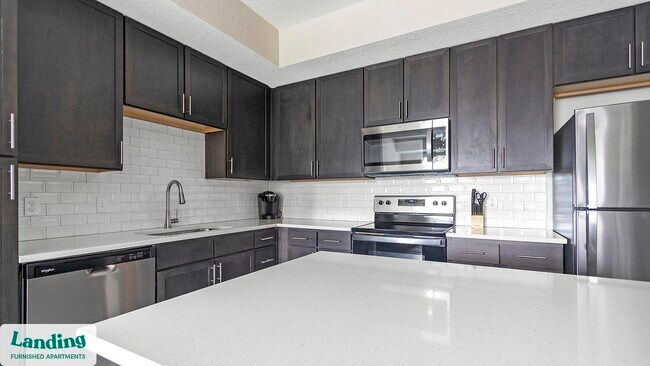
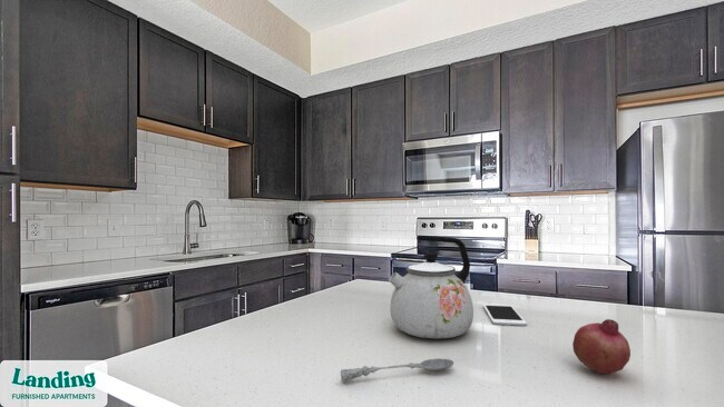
+ soupspoon (398, 367)
+ cell phone (502, 314)
+ fruit (600, 344)
+ kettle (430, 282)
